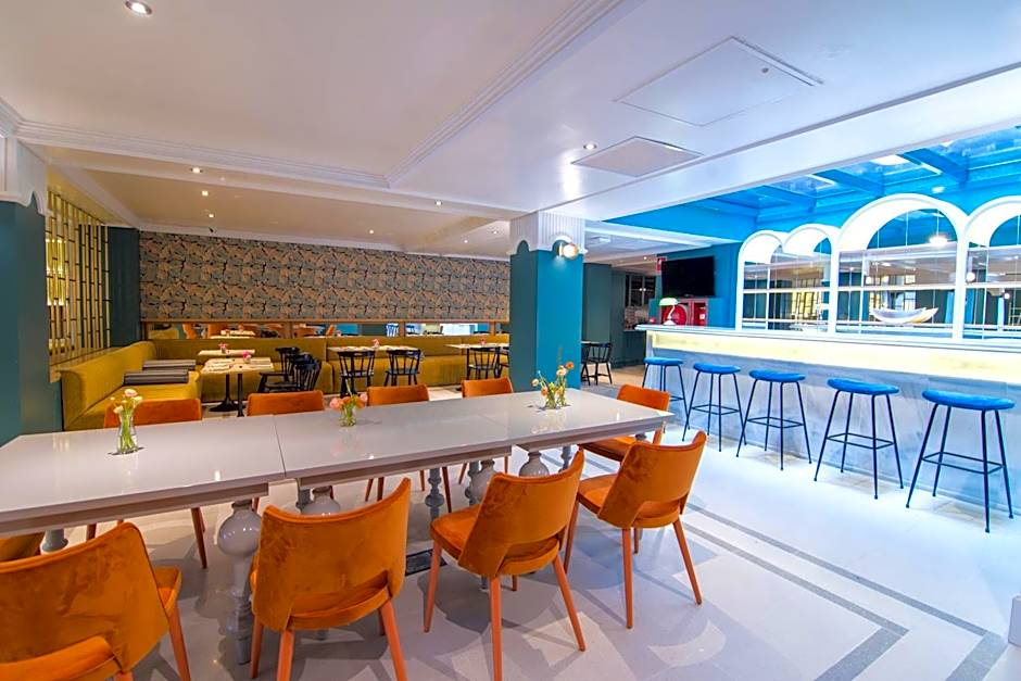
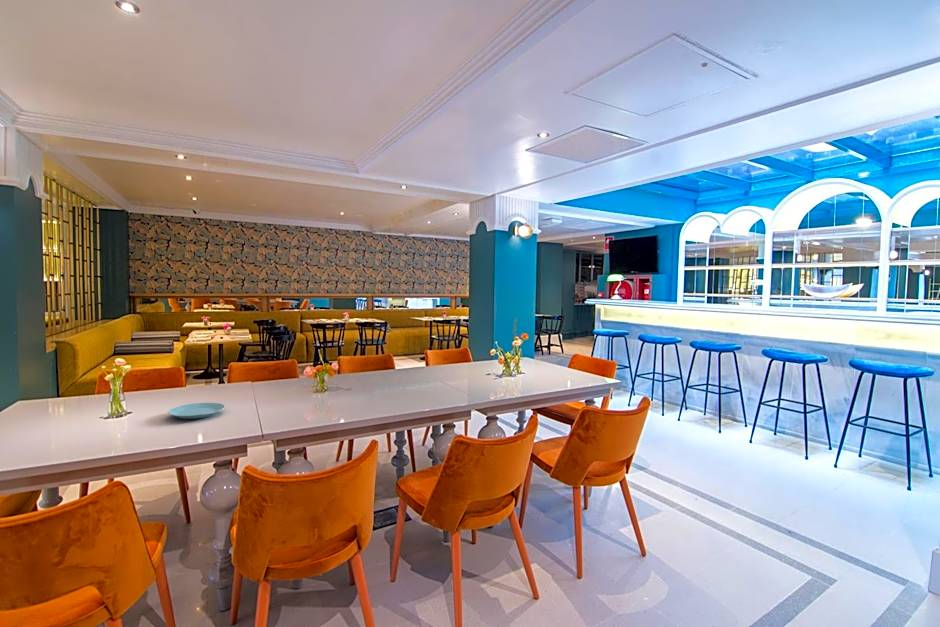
+ plate (197, 411)
